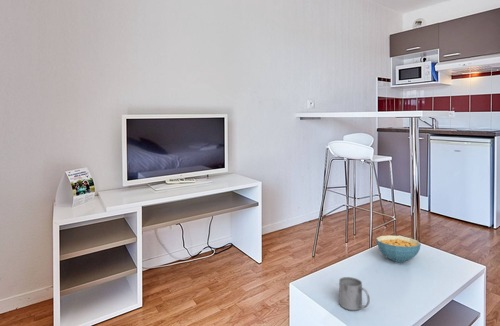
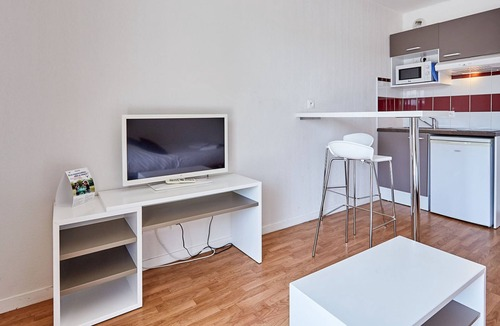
- cereal bowl (397, 250)
- mug (354, 294)
